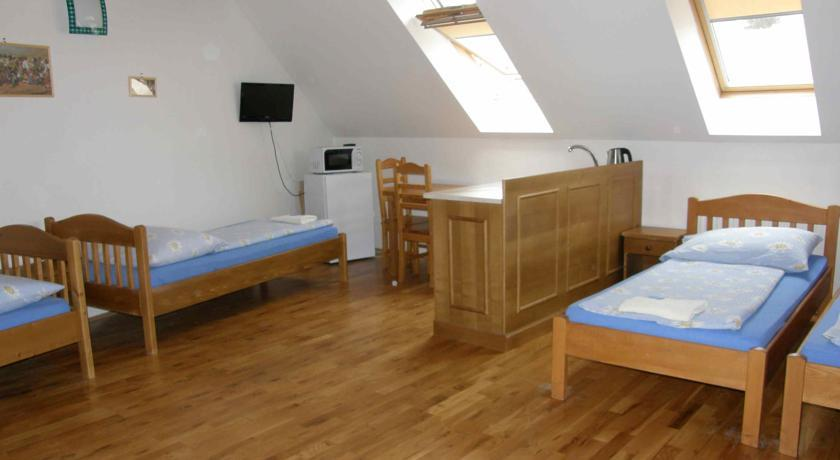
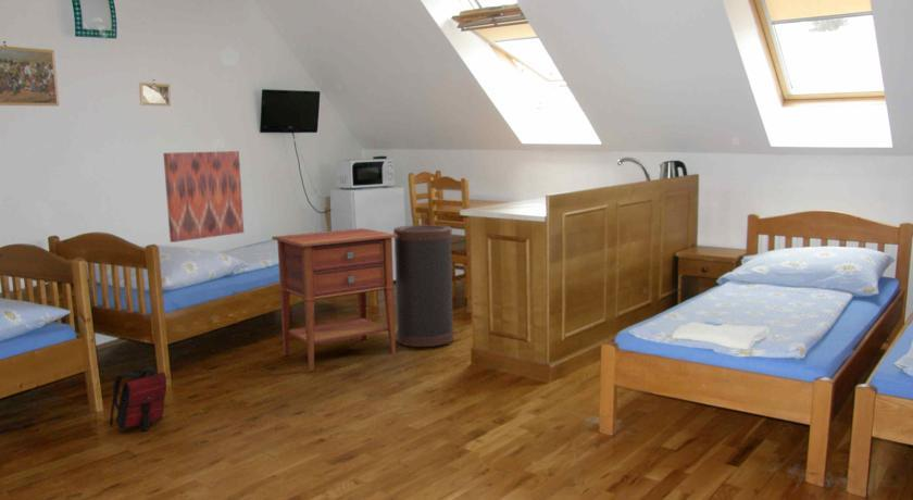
+ nightstand (337, 296)
+ backpack (136, 395)
+ wall art (205, 195)
+ trash can (424, 285)
